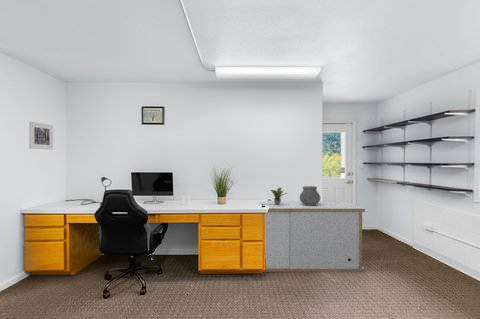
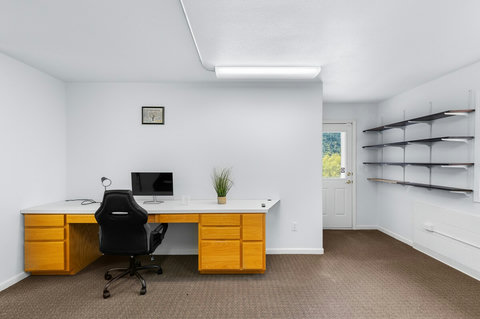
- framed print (41, 136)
- storage cabinet (294, 233)
- potted plant (276, 196)
- ceramic pot (309, 195)
